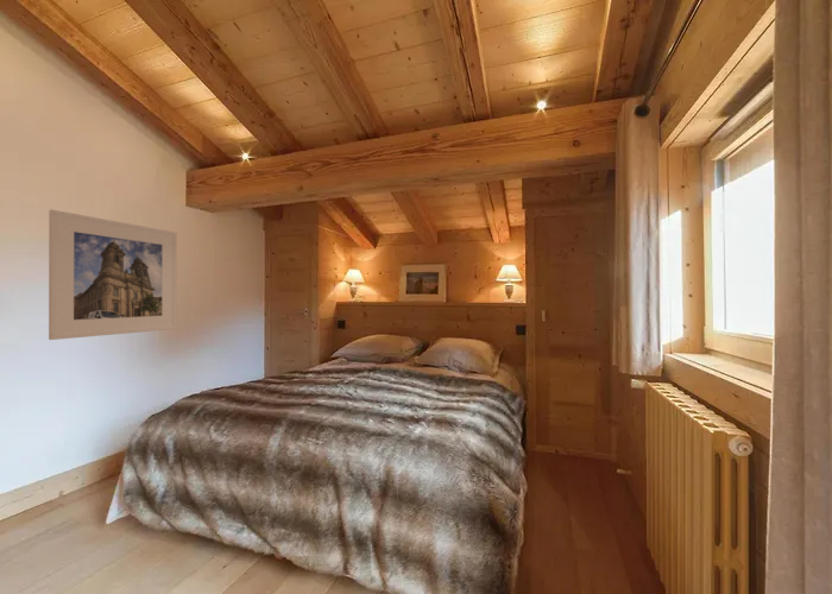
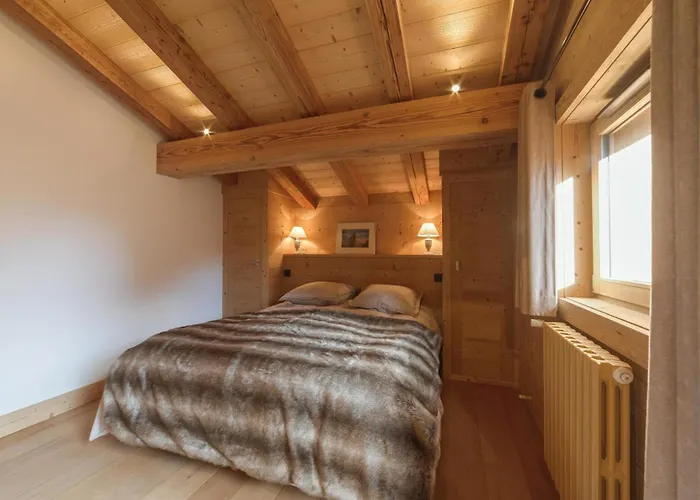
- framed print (121, 278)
